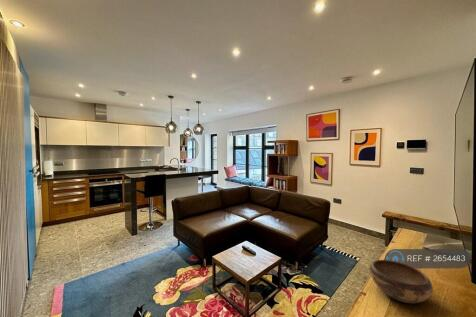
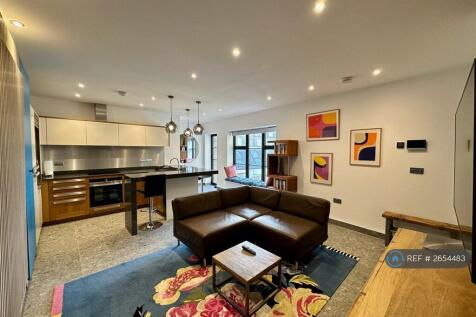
- decorative bowl (398, 282)
